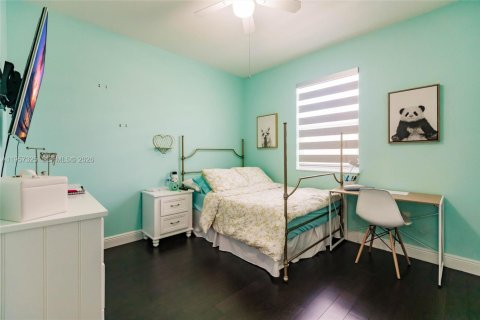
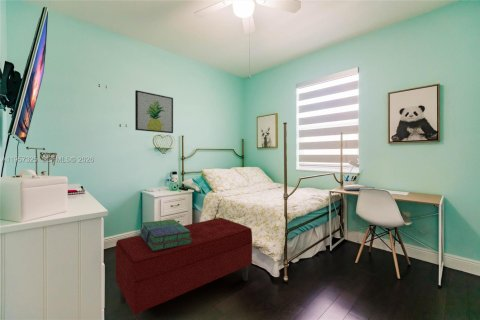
+ wall art (155, 113)
+ bench (189, 261)
+ stack of books (164, 234)
